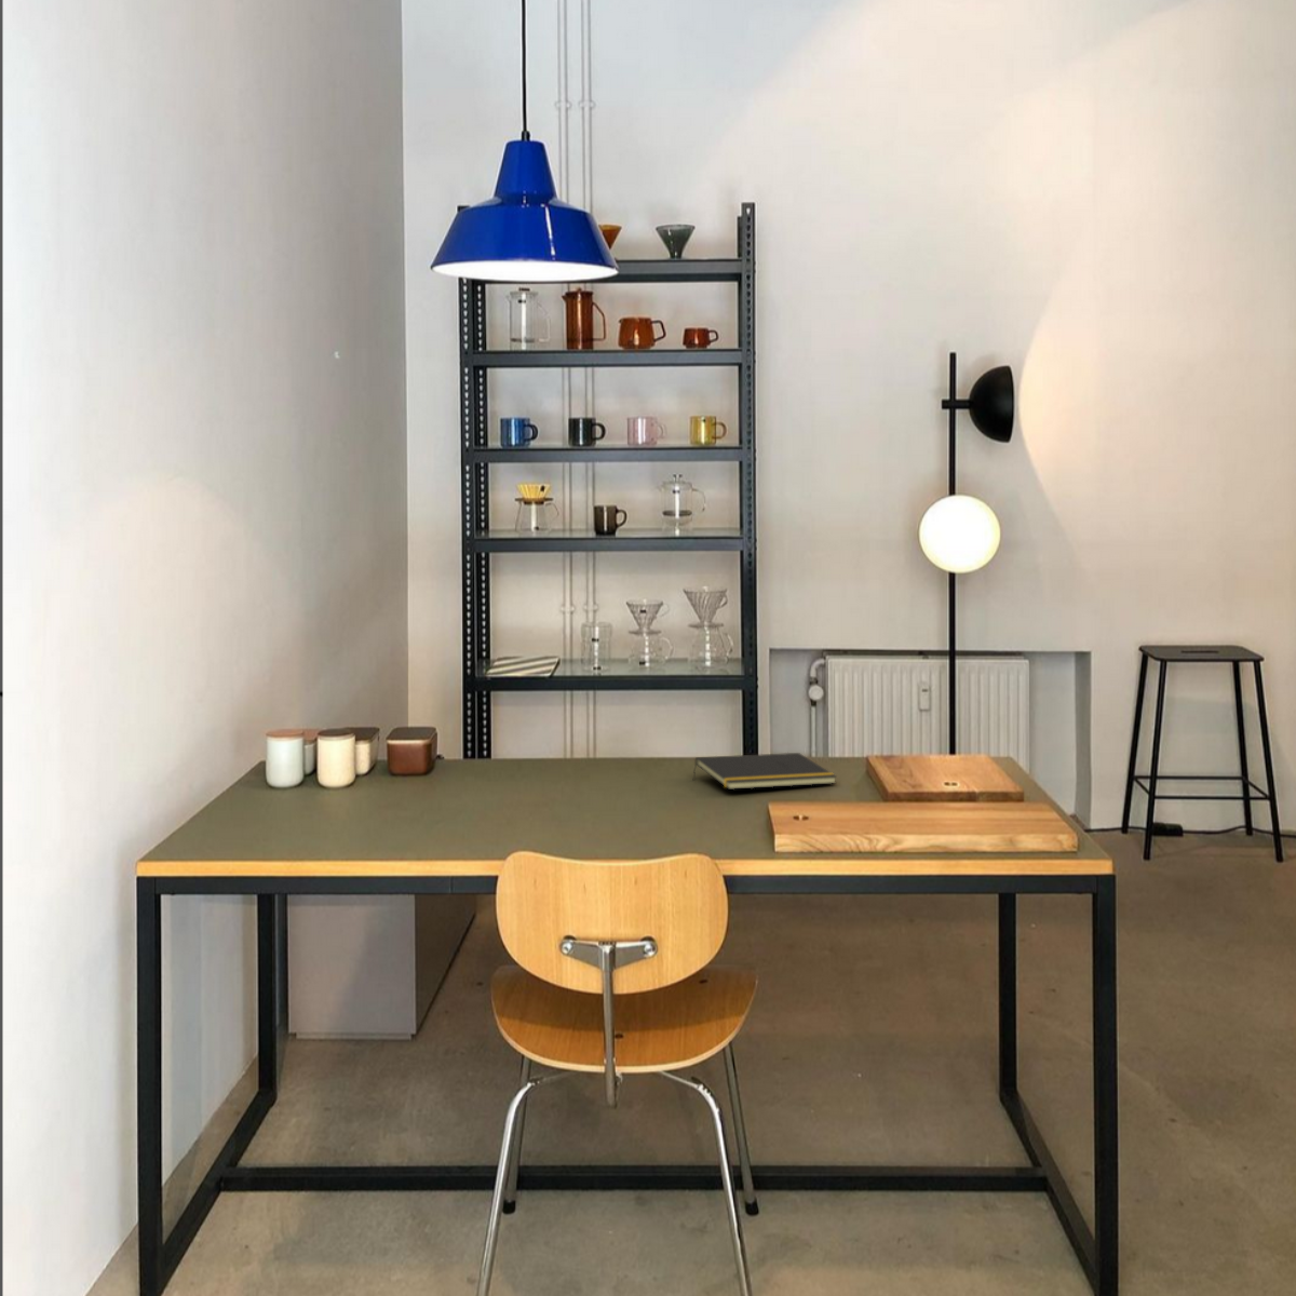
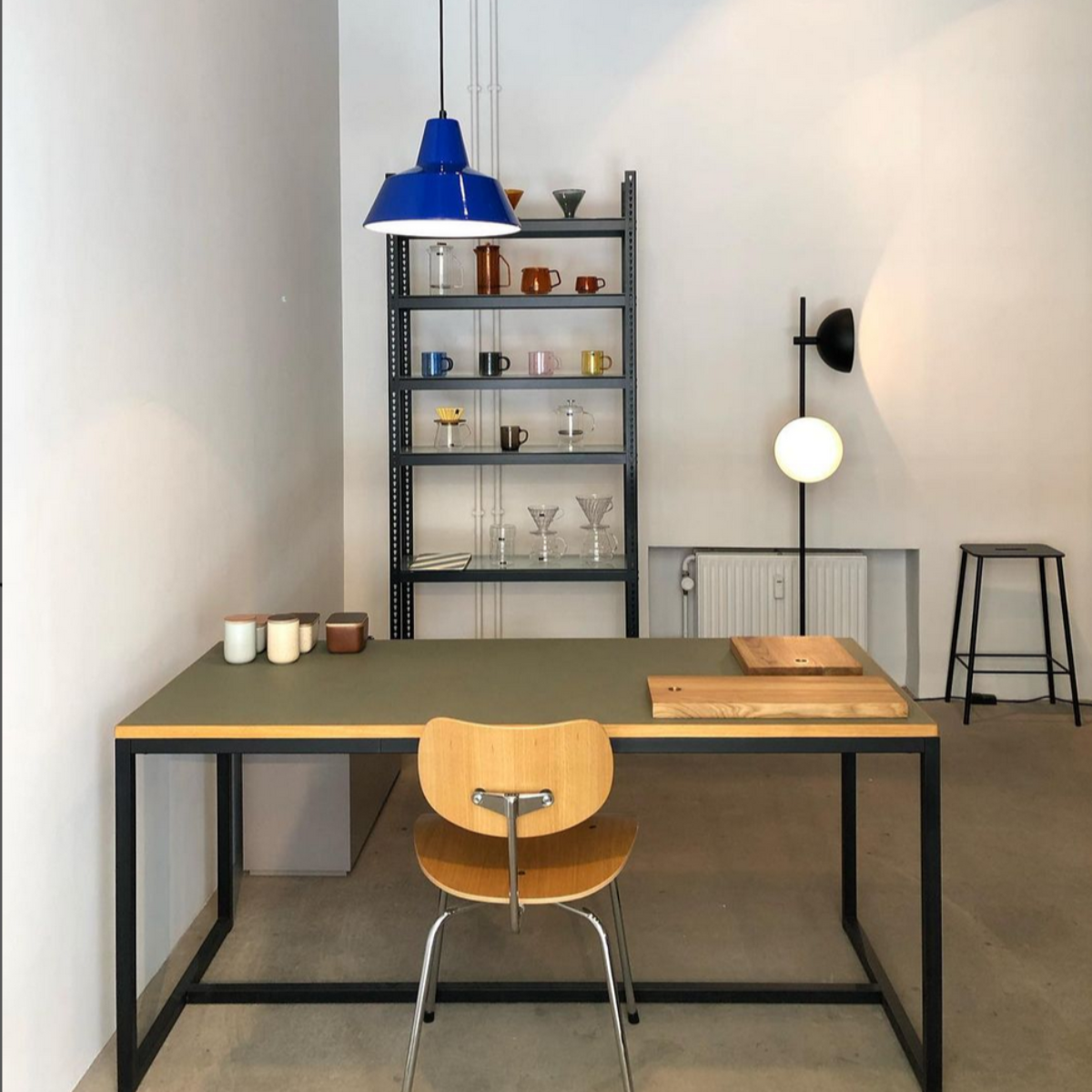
- notepad (764, 770)
